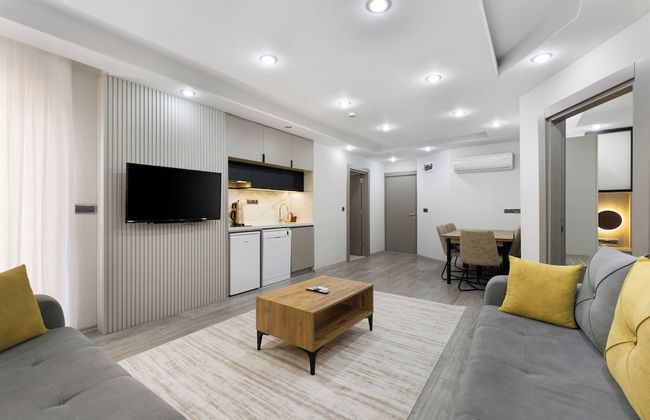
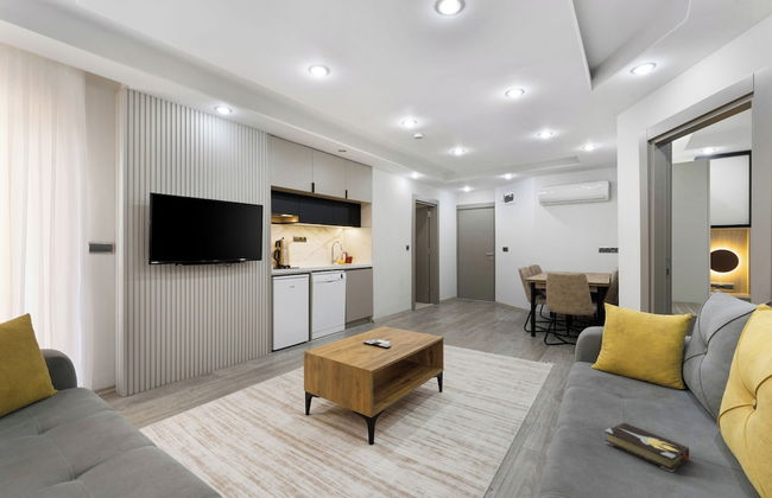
+ hardback book (645, 442)
